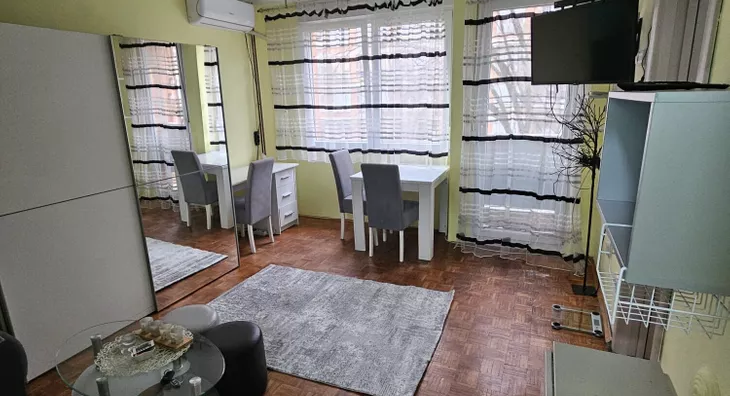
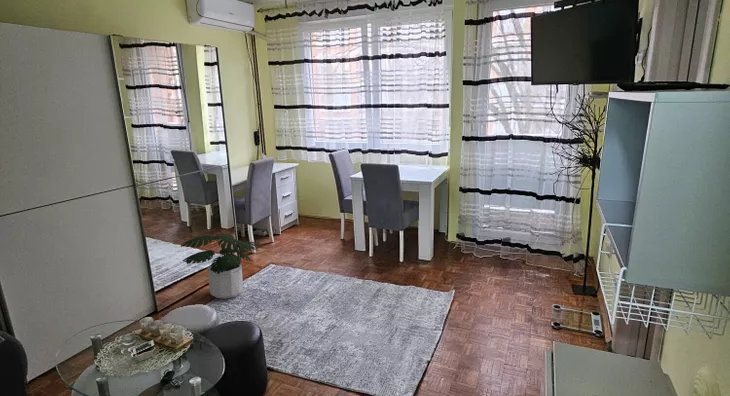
+ potted plant (226, 264)
